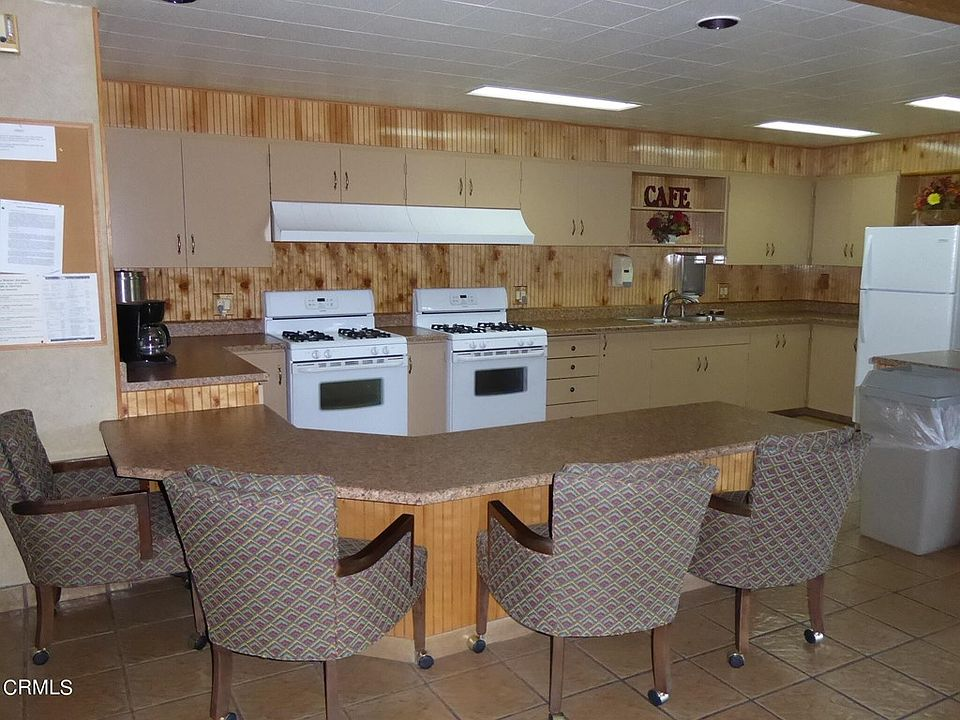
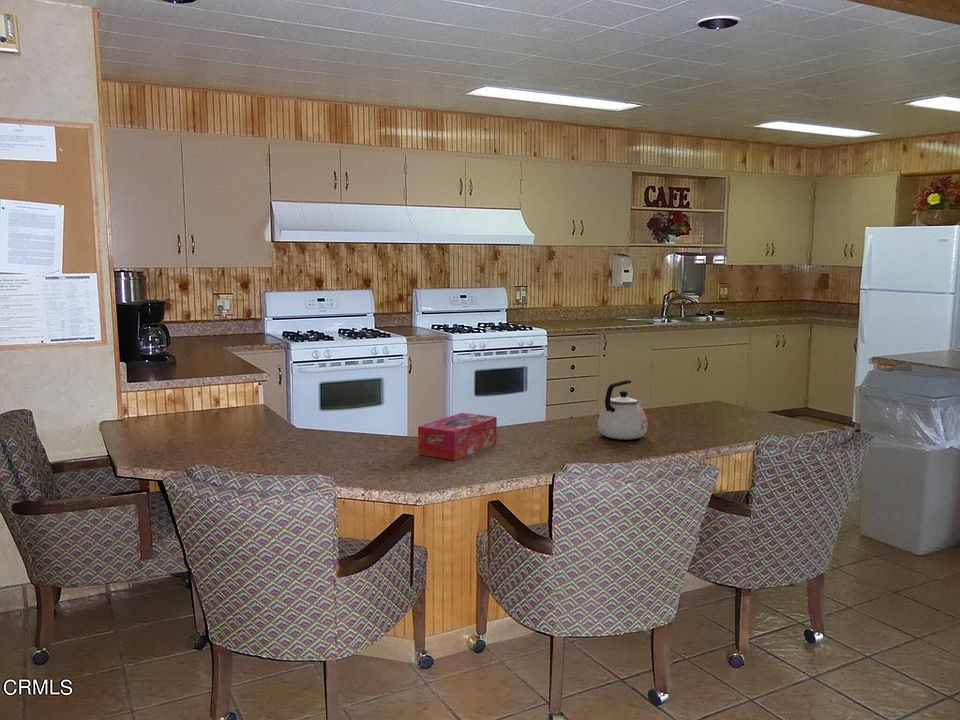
+ kettle (623, 408)
+ tissue box (458, 435)
